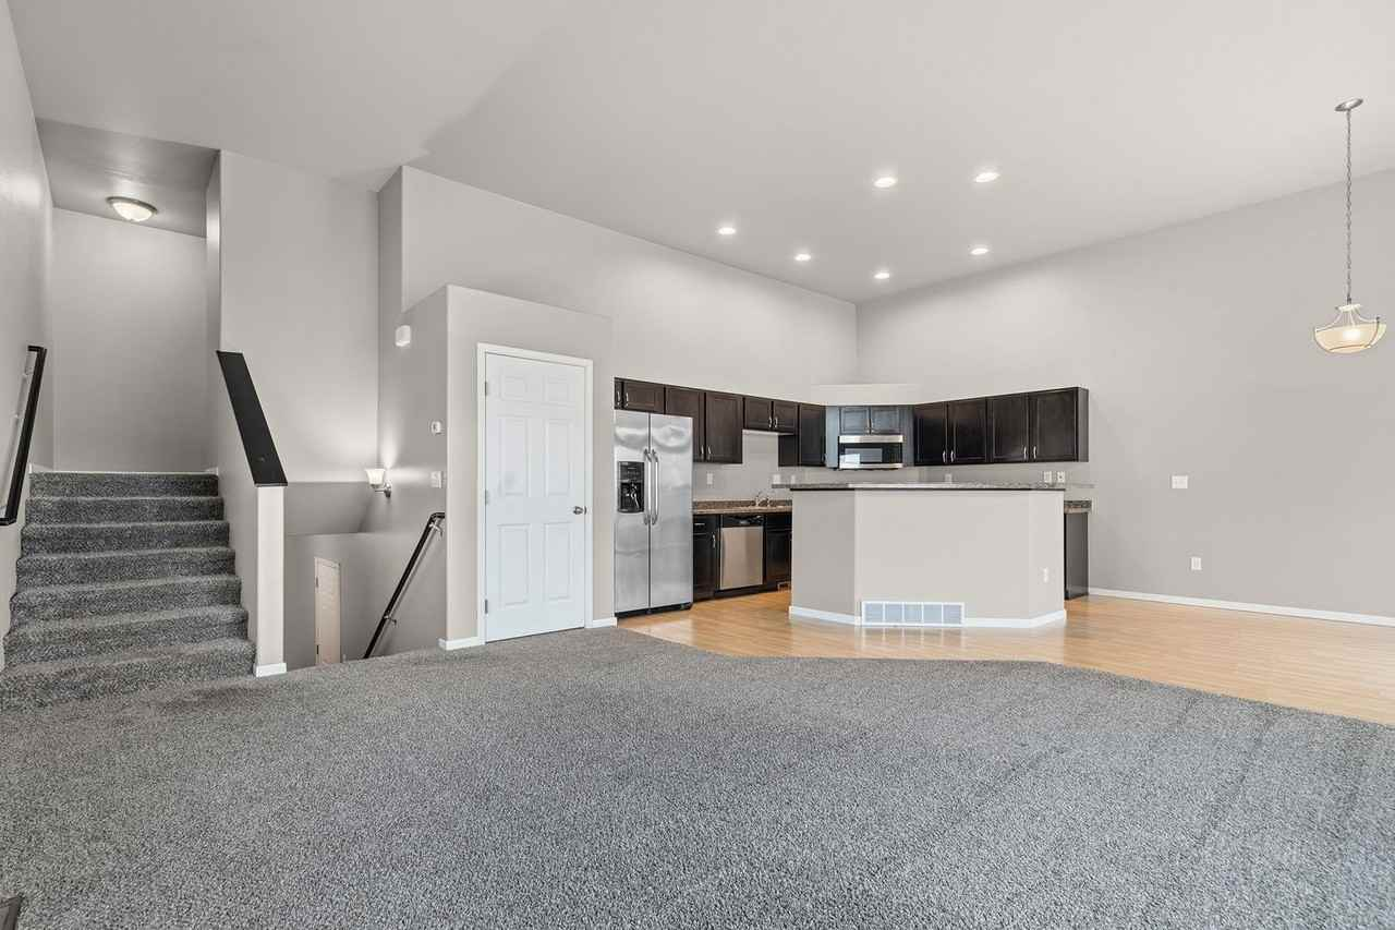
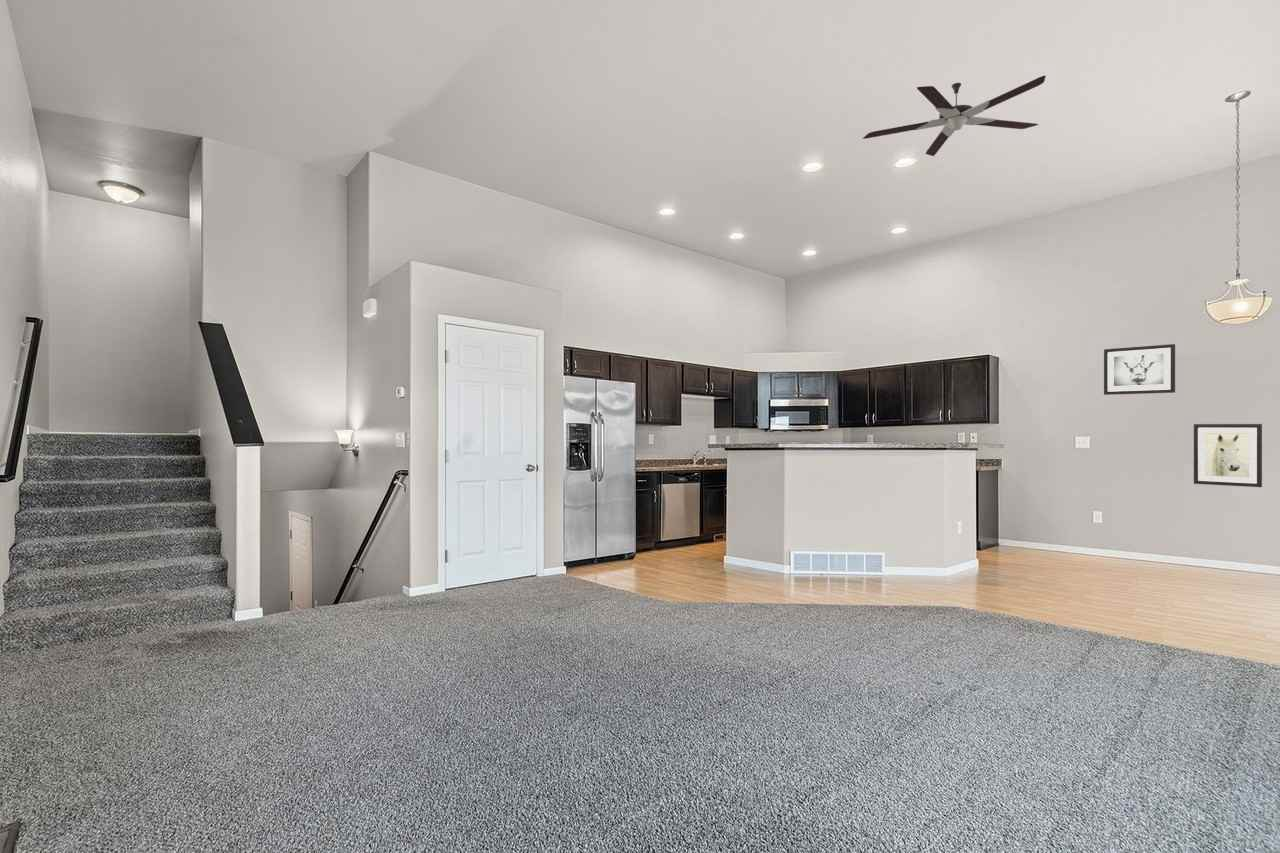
+ ceiling fan (948, 109)
+ wall art (1226, 454)
+ wall art (1138, 370)
